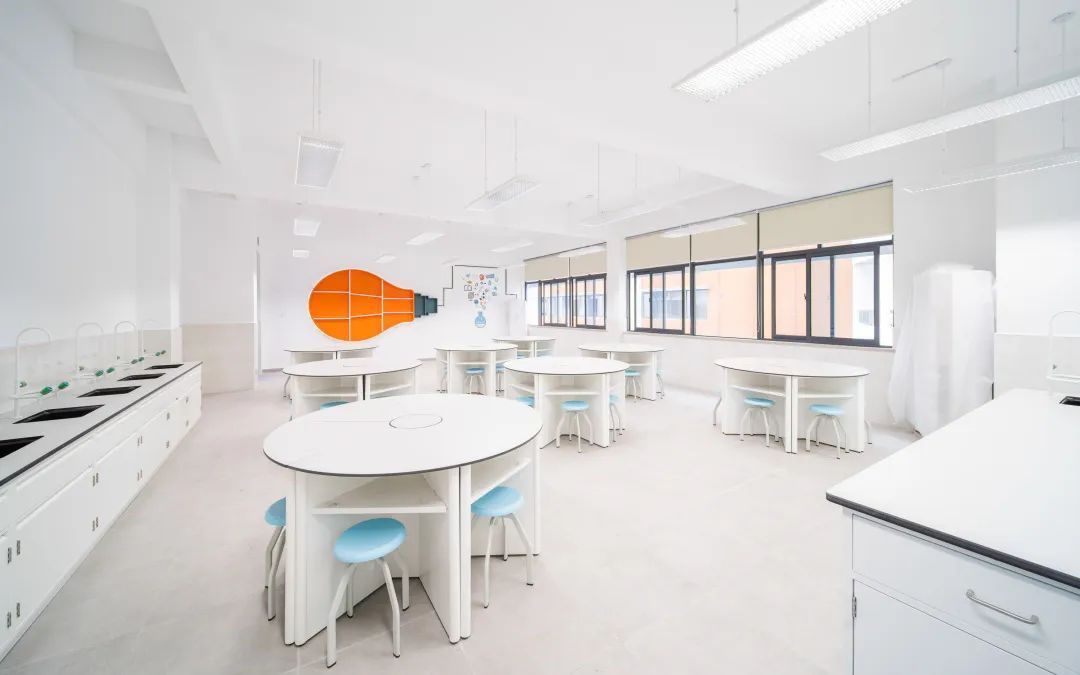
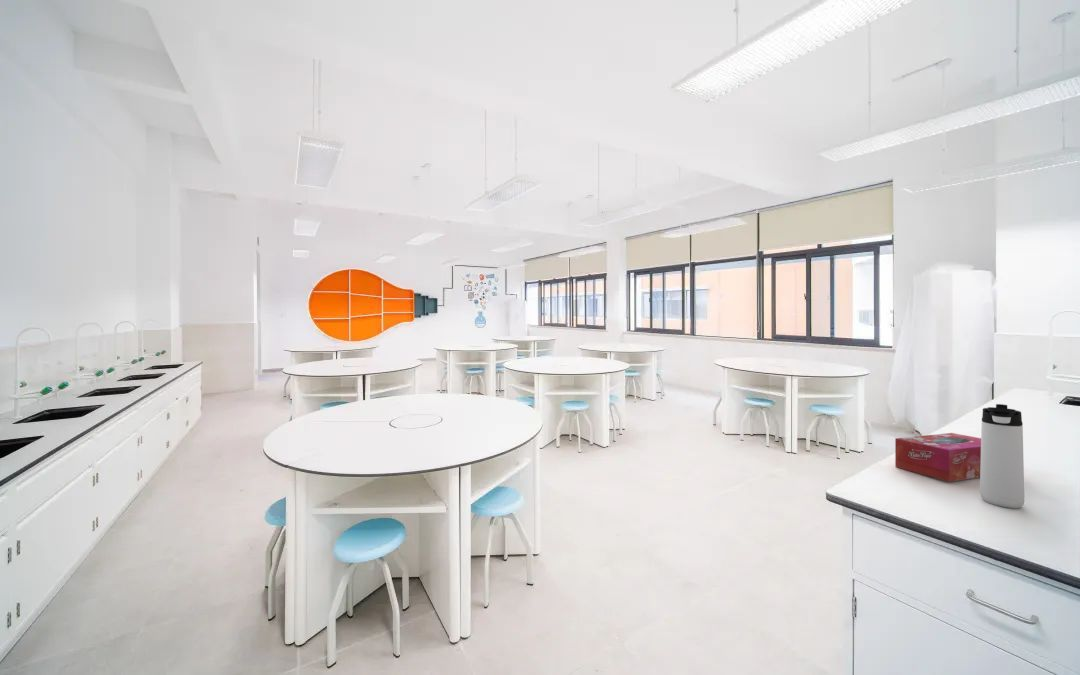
+ thermos bottle (1001, 455)
+ tissue box (950, 455)
